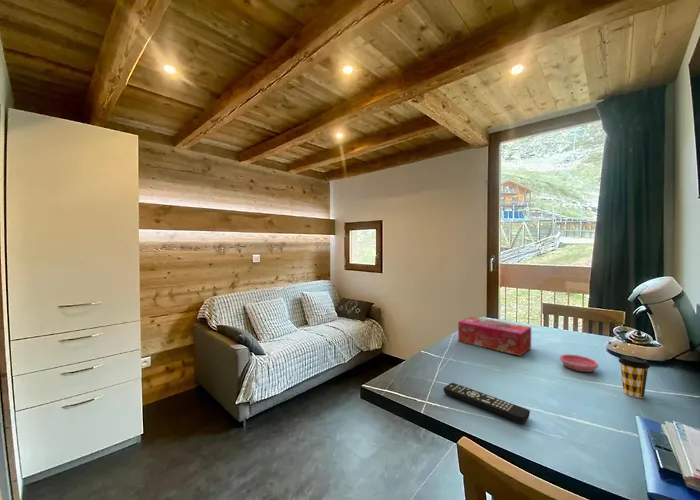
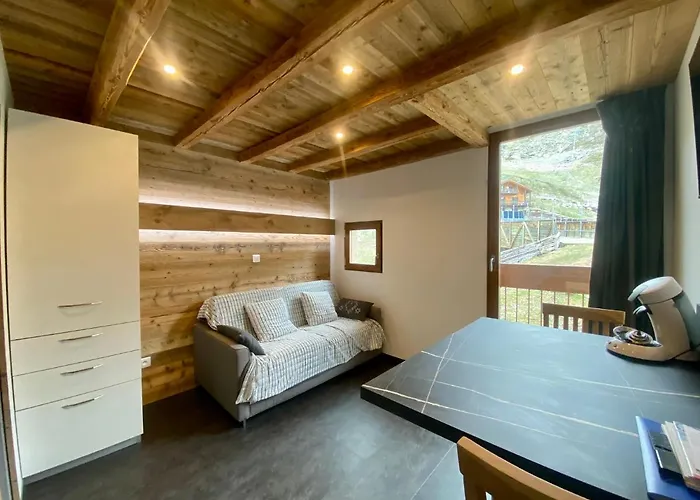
- coffee cup (633, 376)
- tissue box (493, 334)
- saucer (578, 363)
- remote control (483, 401)
